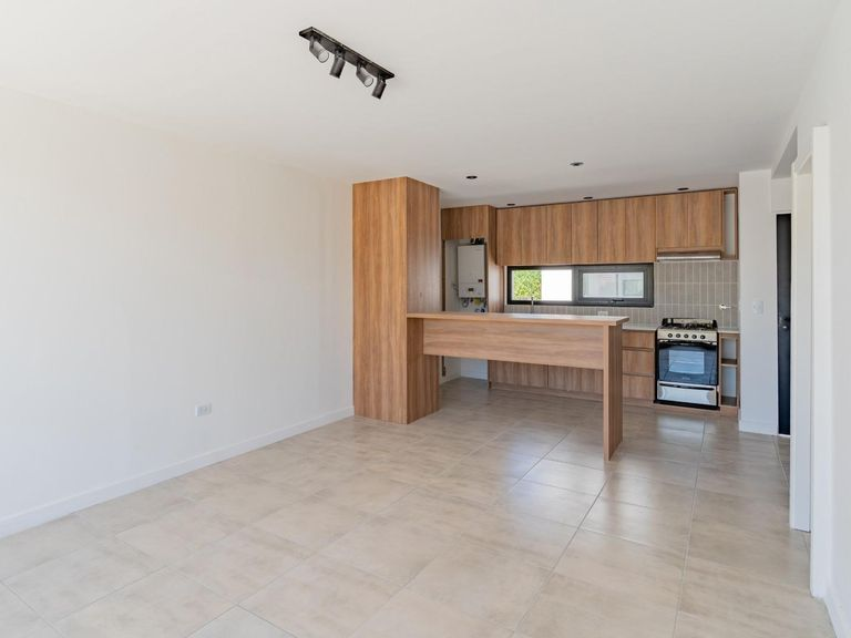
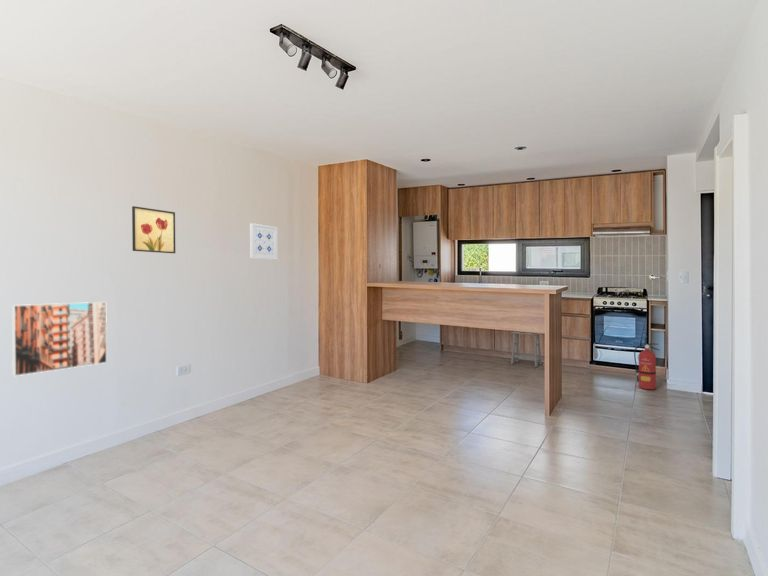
+ stool (526, 354)
+ fire extinguisher (646, 365)
+ wall art (154, 230)
+ wall art (264, 242)
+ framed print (62, 336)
